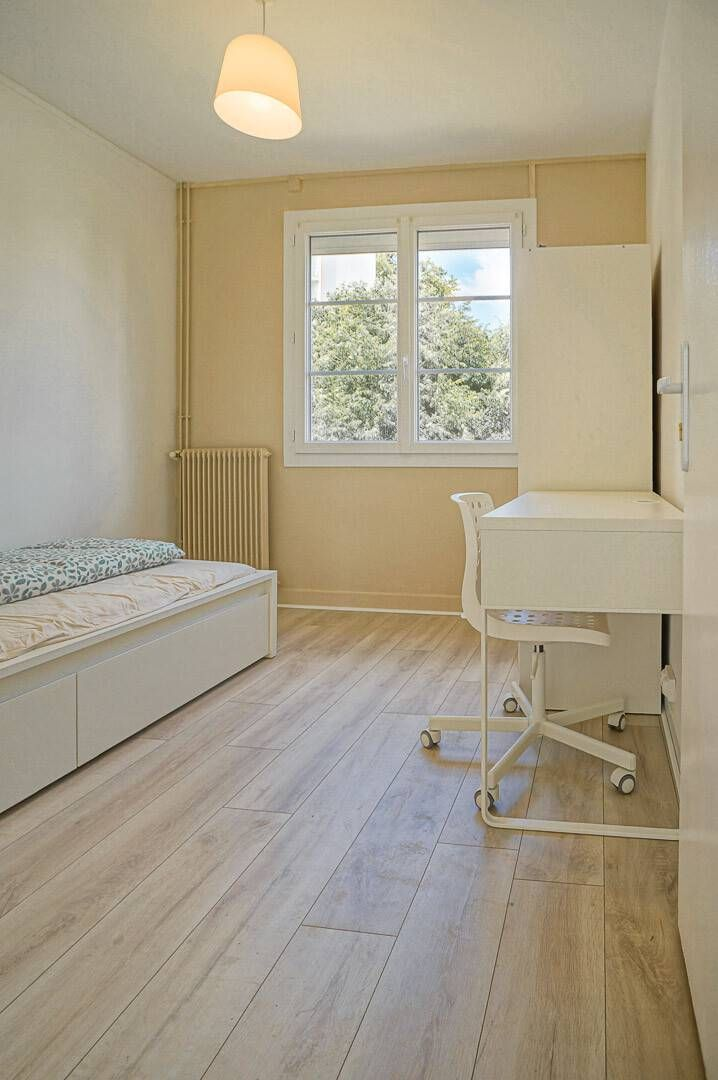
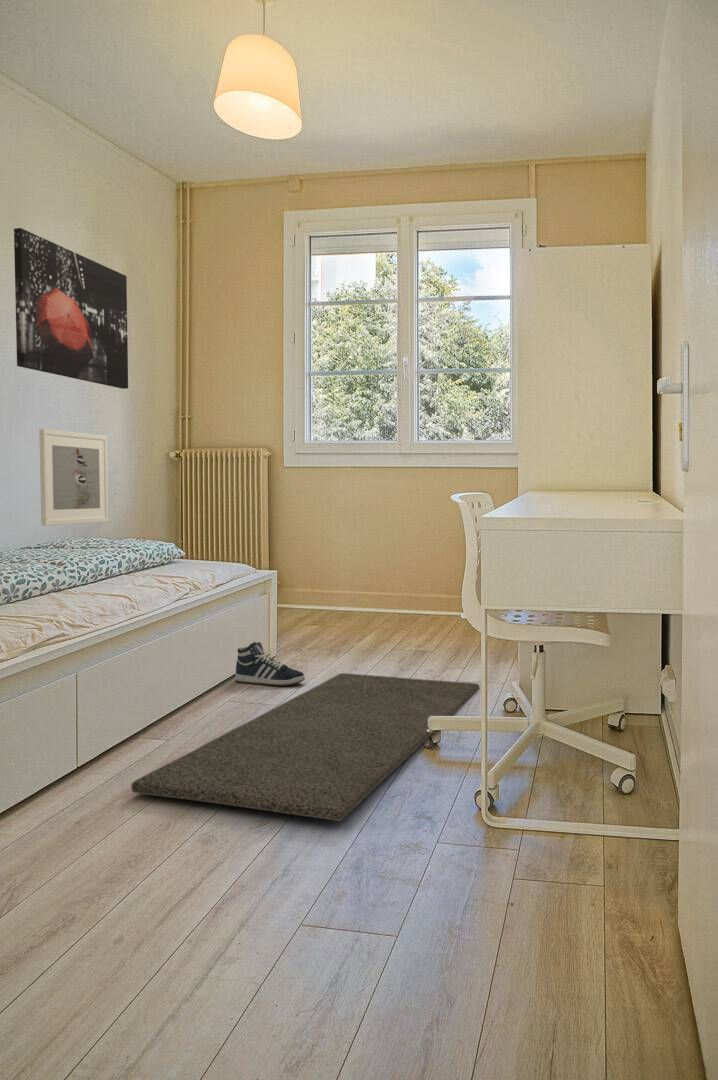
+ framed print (76, 478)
+ wall art (76, 316)
+ sneaker (269, 663)
+ rug (340, 726)
